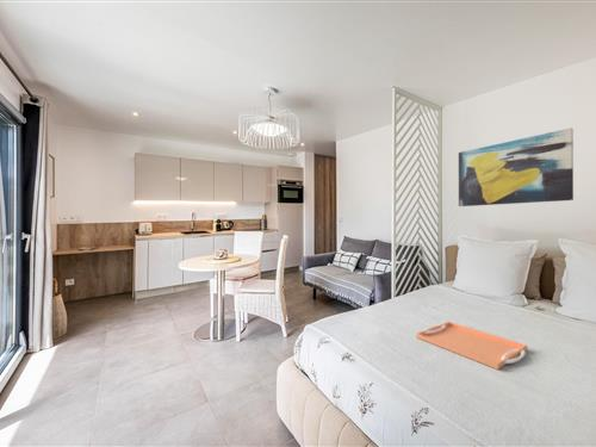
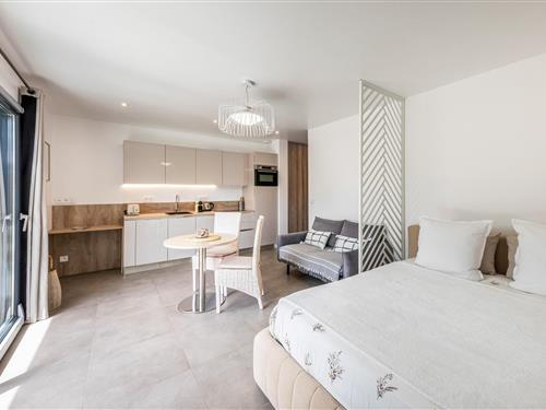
- serving tray (468, 341)
- wall art (507, 173)
